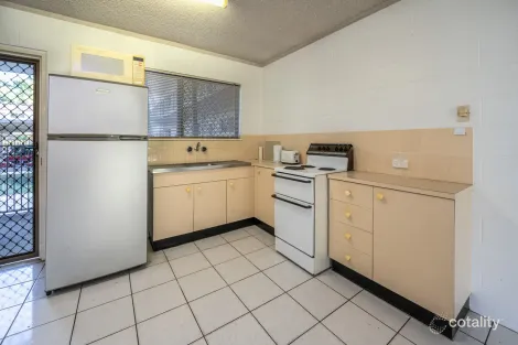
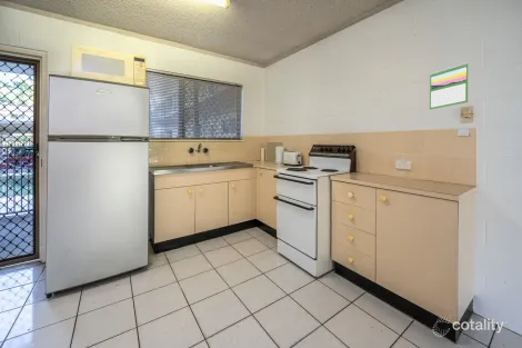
+ calendar (448, 87)
